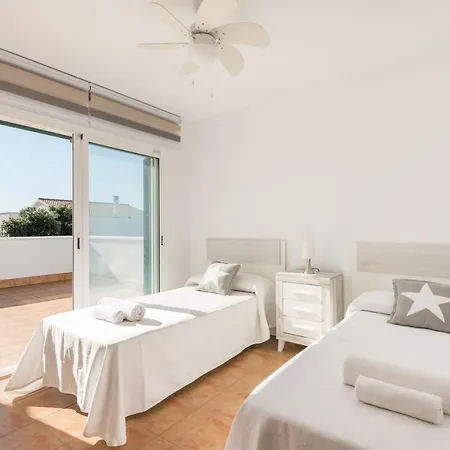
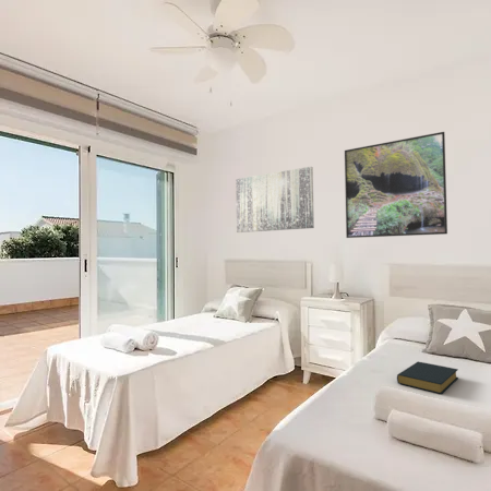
+ hardback book (428, 375)
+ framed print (392, 189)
+ wall art (272, 202)
